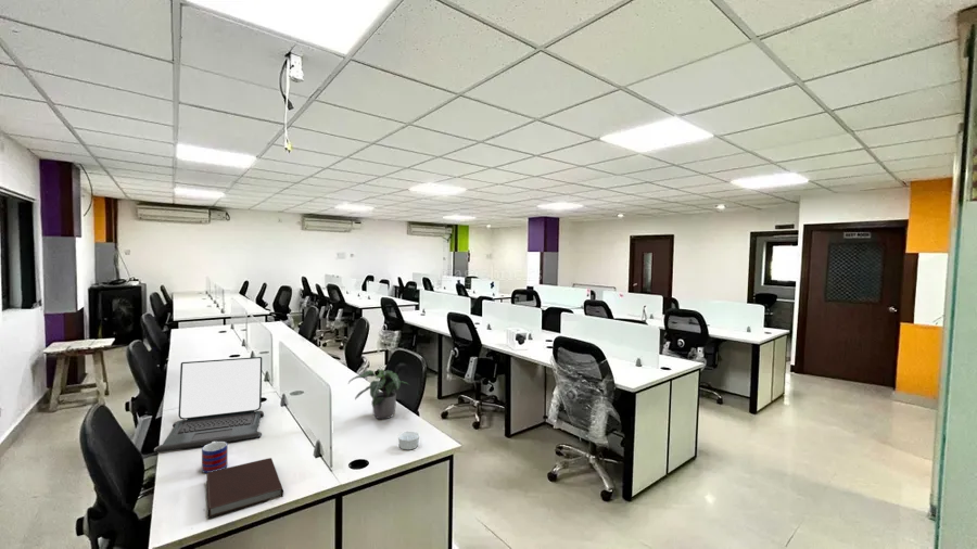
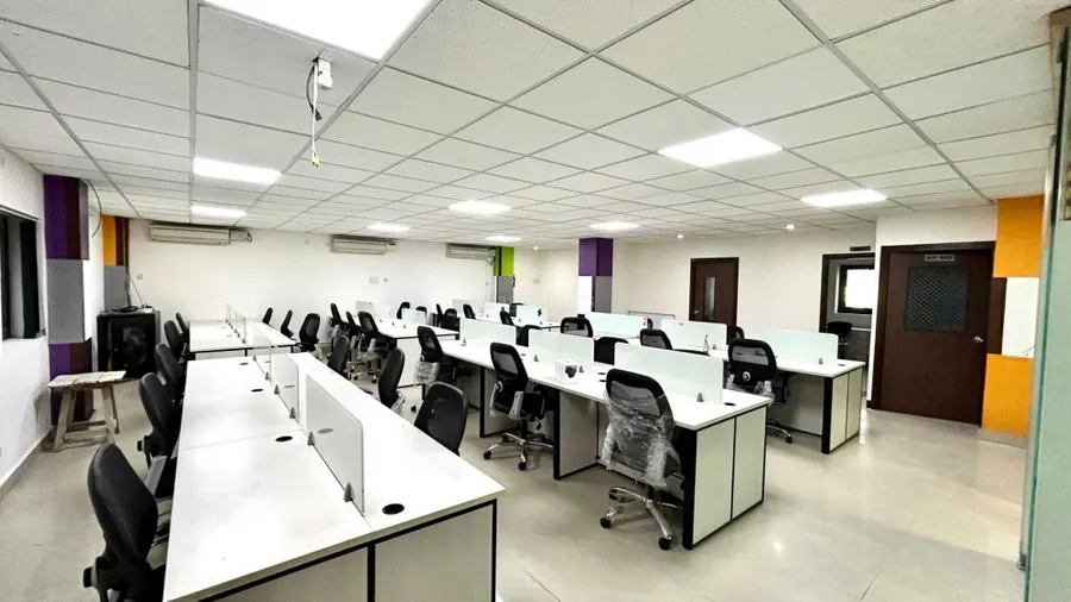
- notebook (243, 484)
- ramekin (408, 441)
- potted plant (380, 394)
- laptop (216, 398)
- mug (214, 455)
